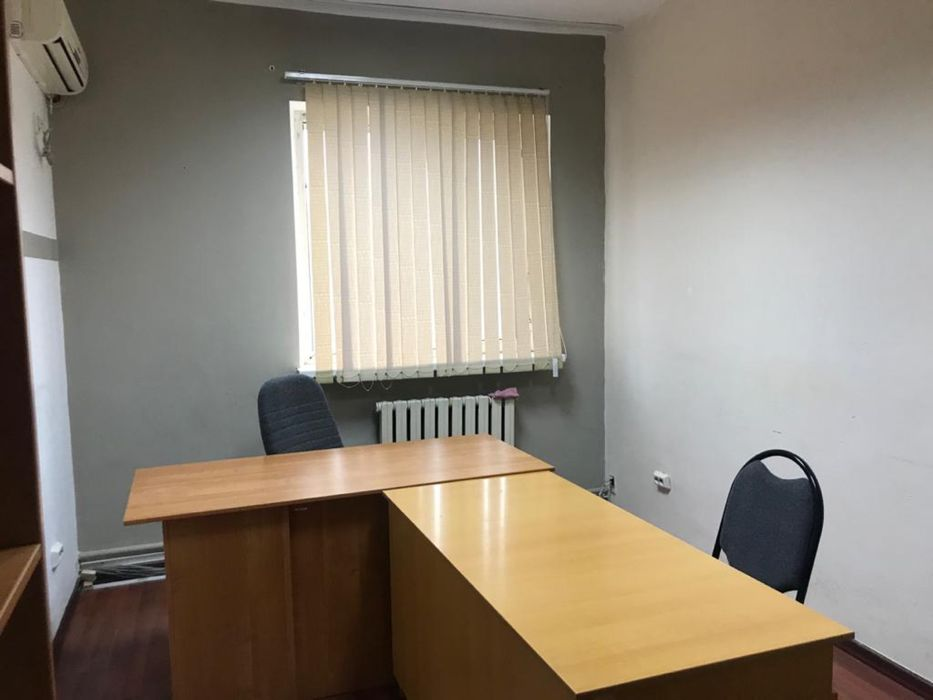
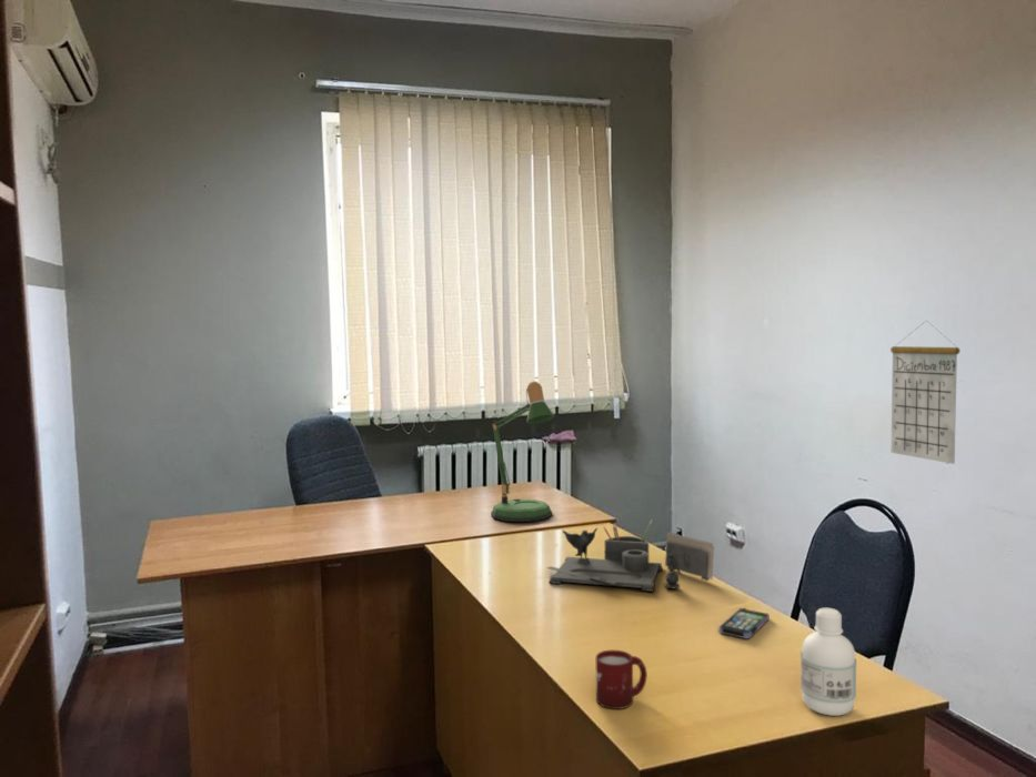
+ calendar (923, 390)
+ desk organizer (630, 551)
+ bottle (827, 658)
+ cup (622, 677)
+ desk lamp (502, 453)
+ smartphone (744, 623)
